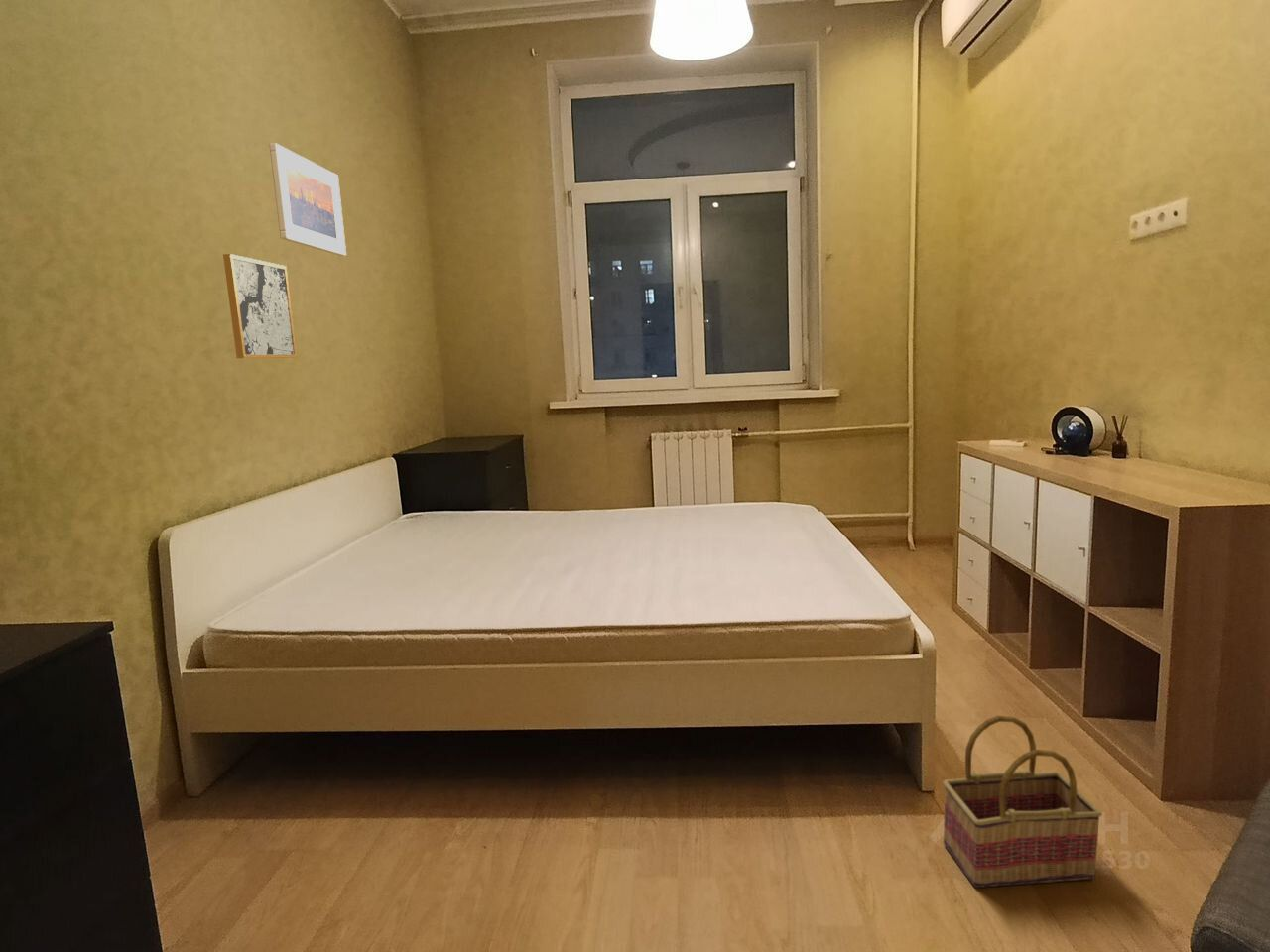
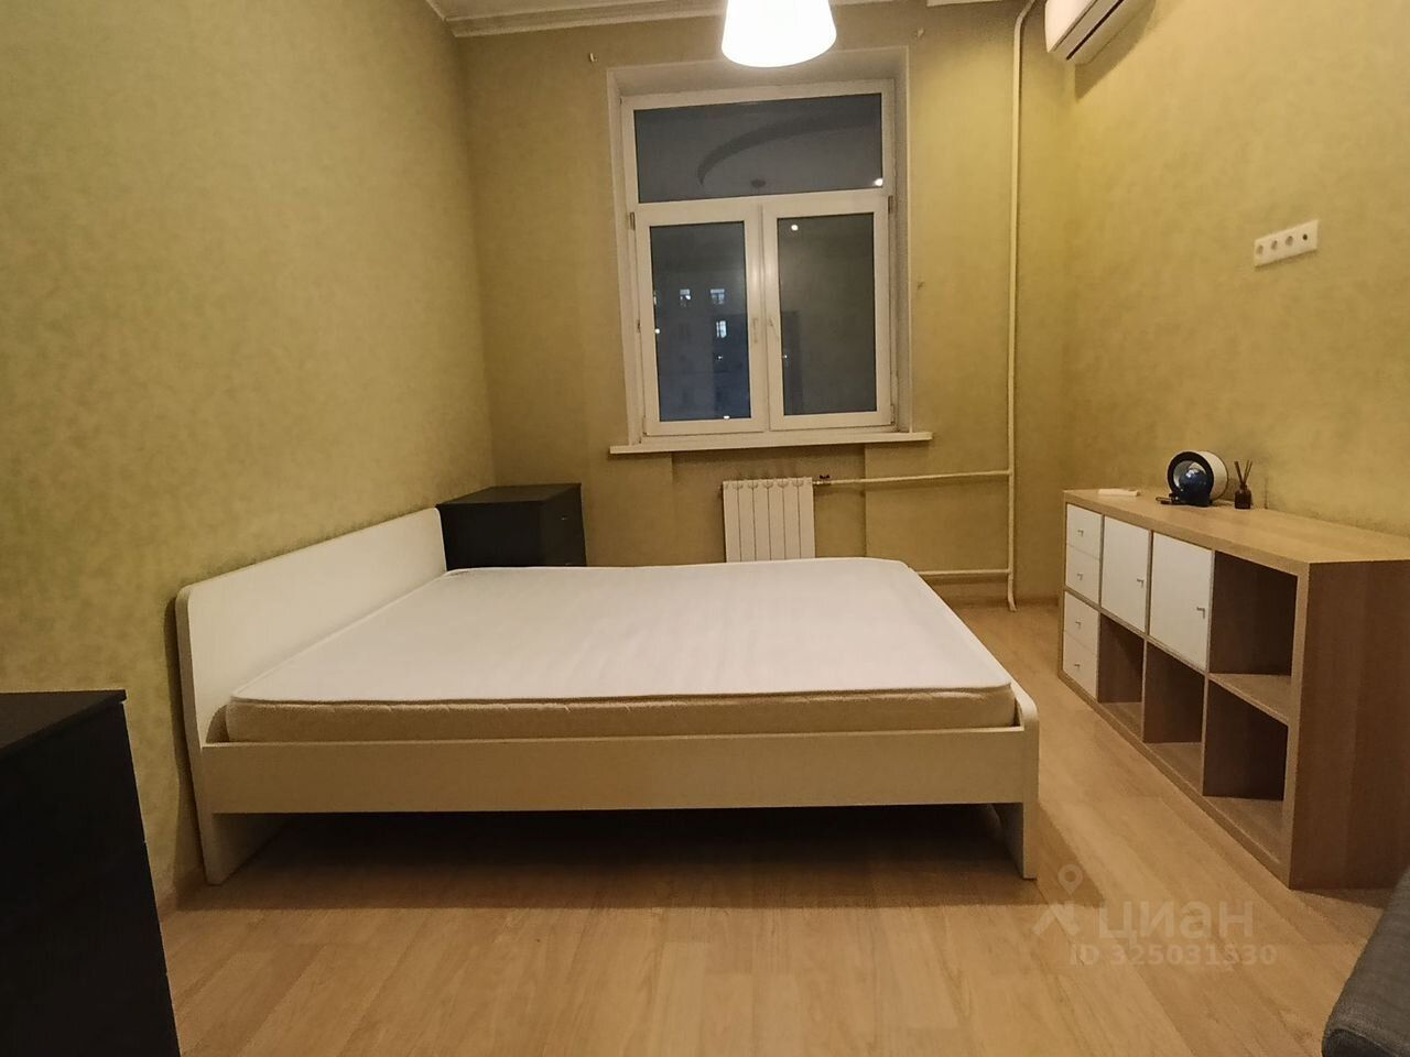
- basket (1018, 796)
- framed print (311, 204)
- wall art (262, 309)
